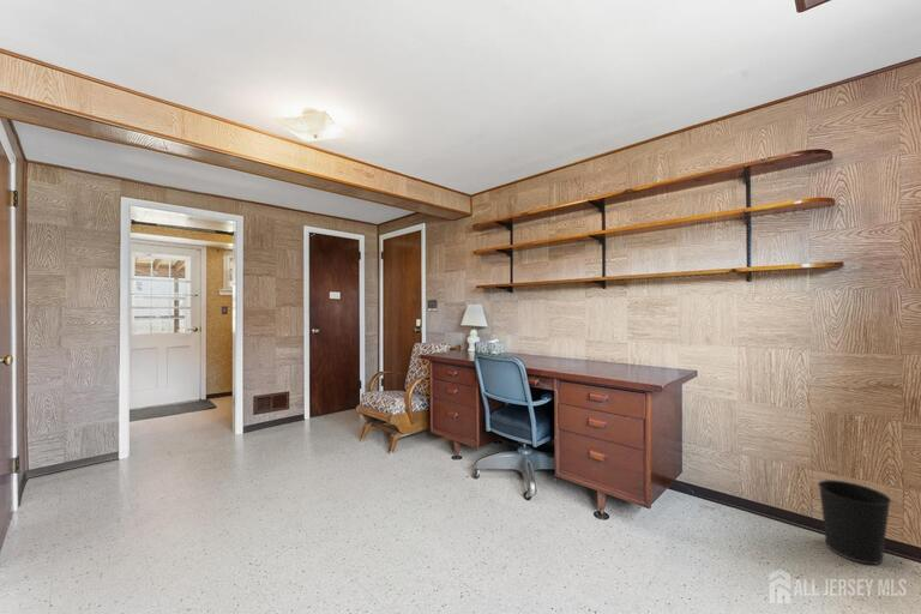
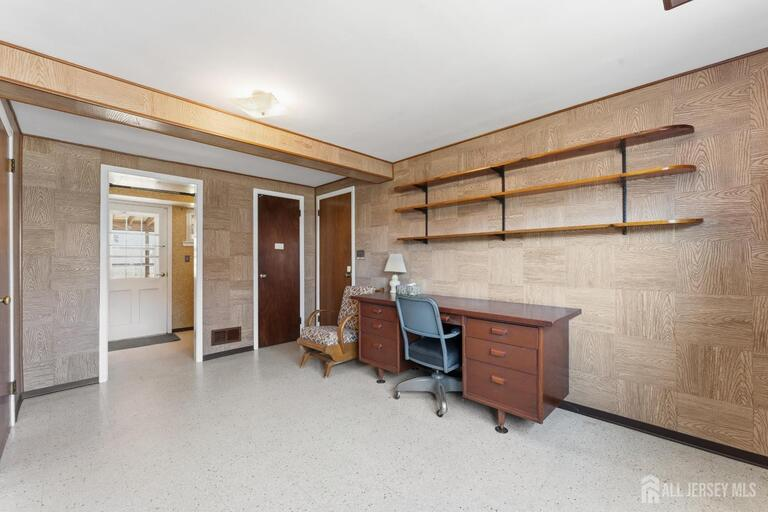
- wastebasket (853, 520)
